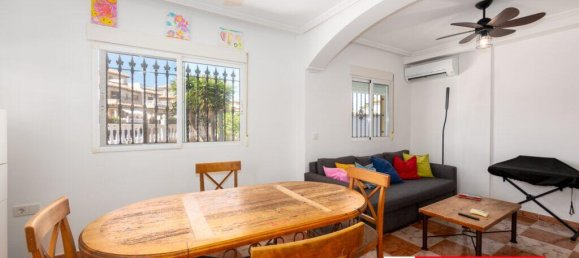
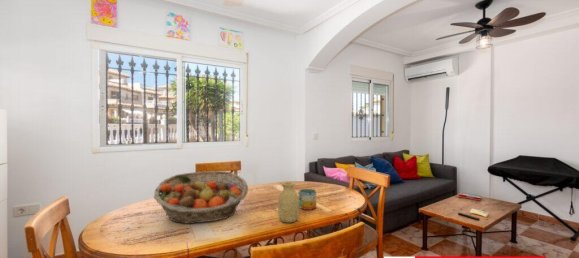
+ fruit basket (203, 194)
+ vase (288, 201)
+ mug (305, 199)
